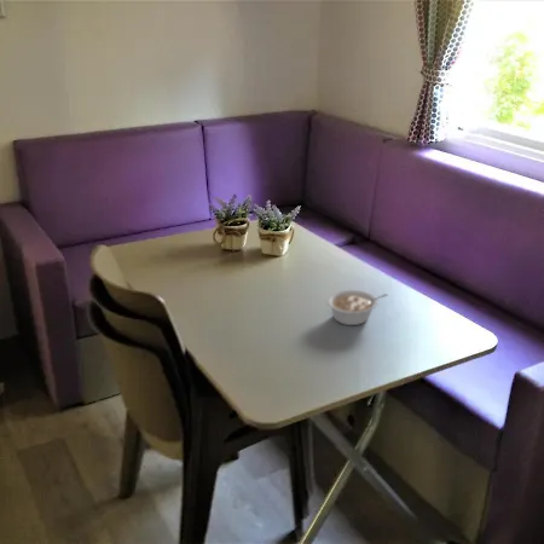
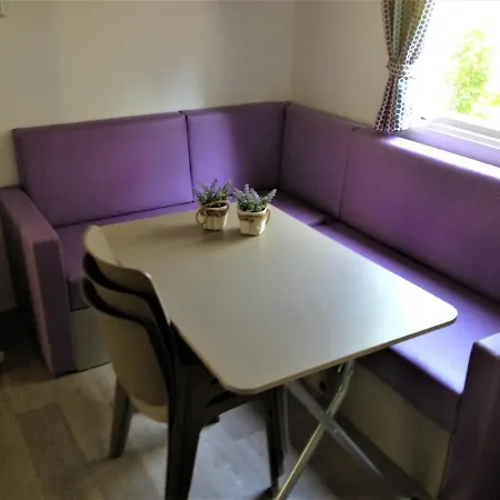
- legume (353, 306)
